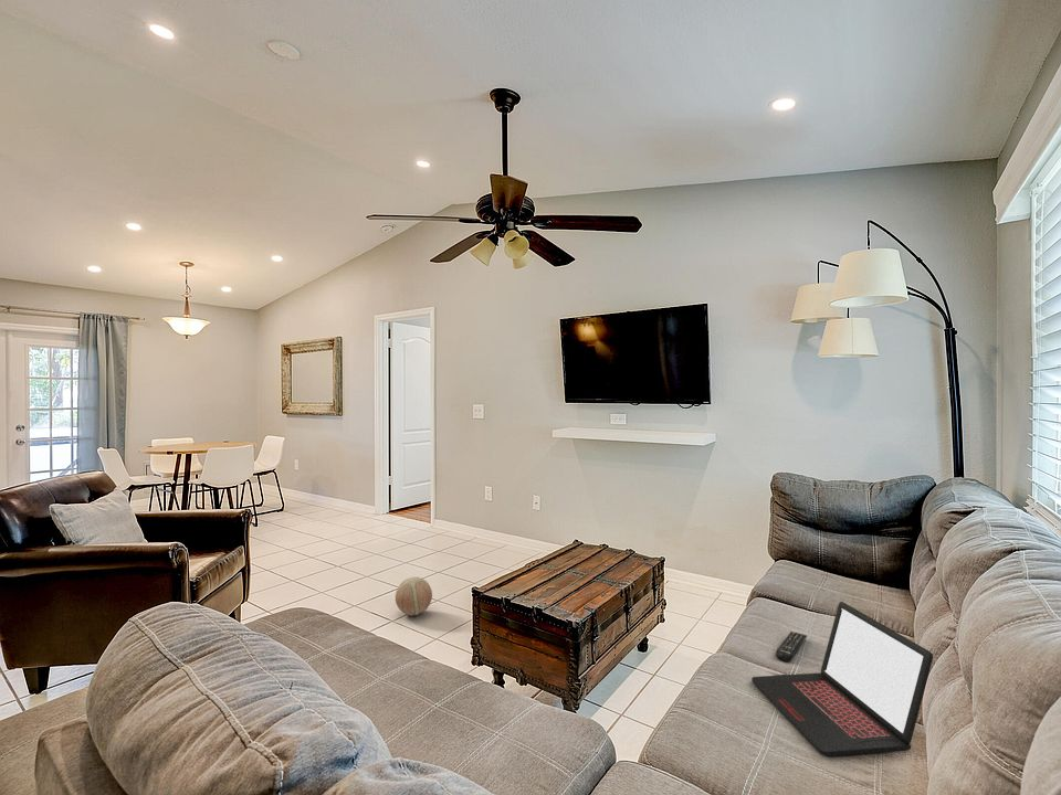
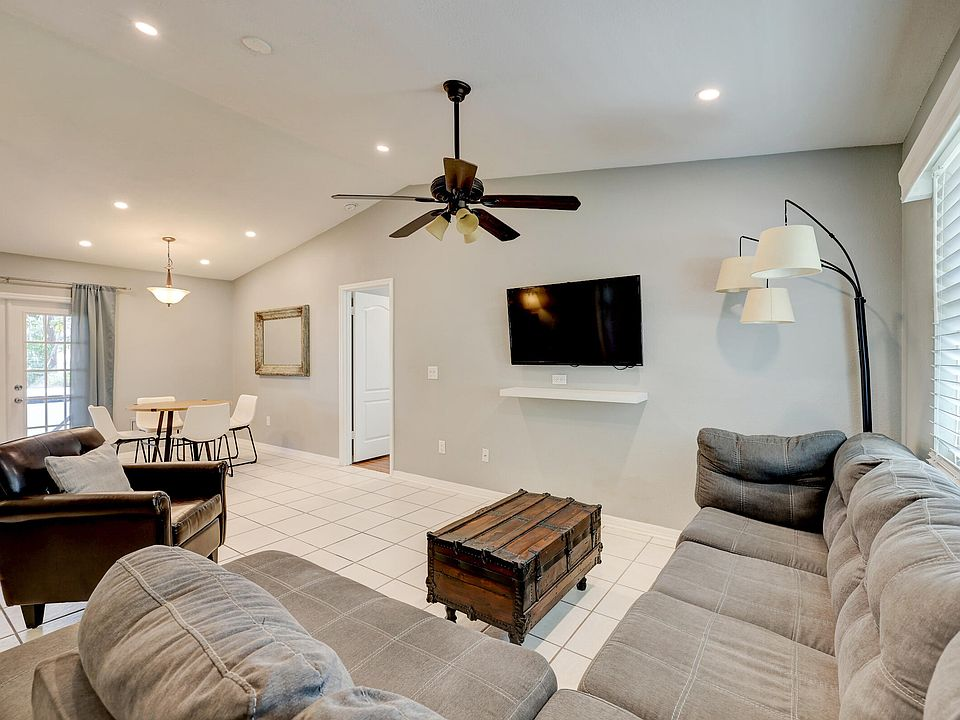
- remote control (791, 645)
- ball (413, 595)
- laptop (832, 668)
